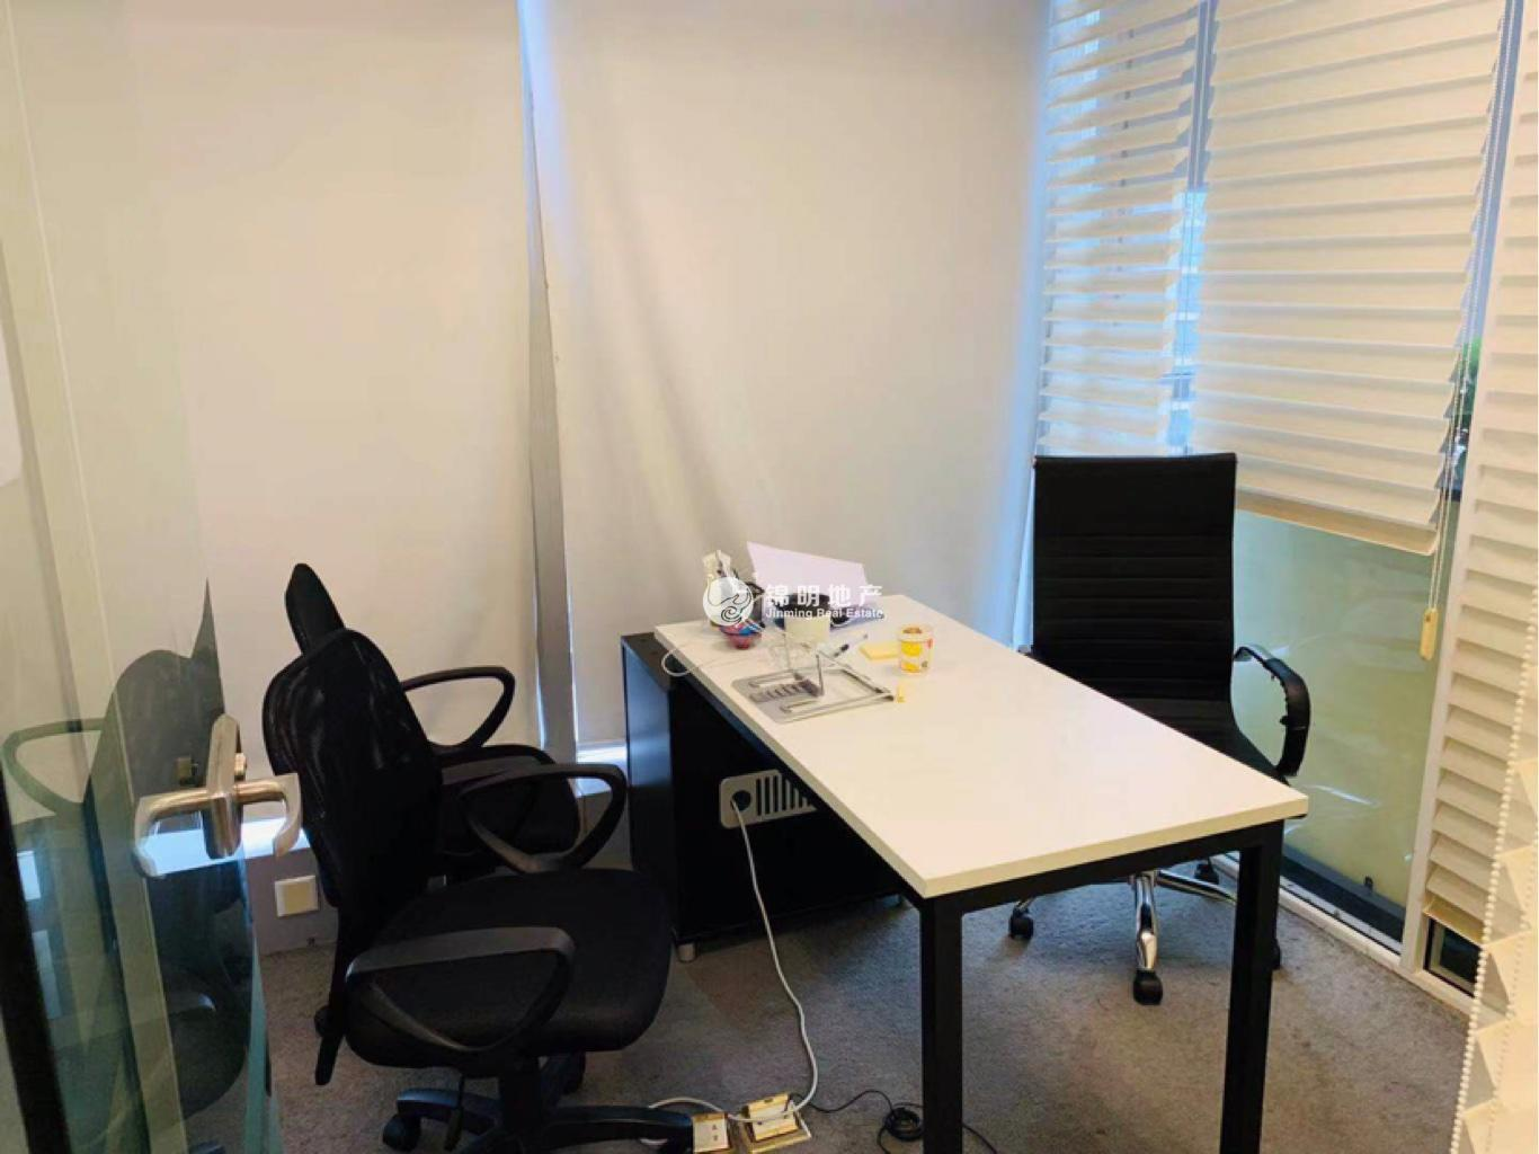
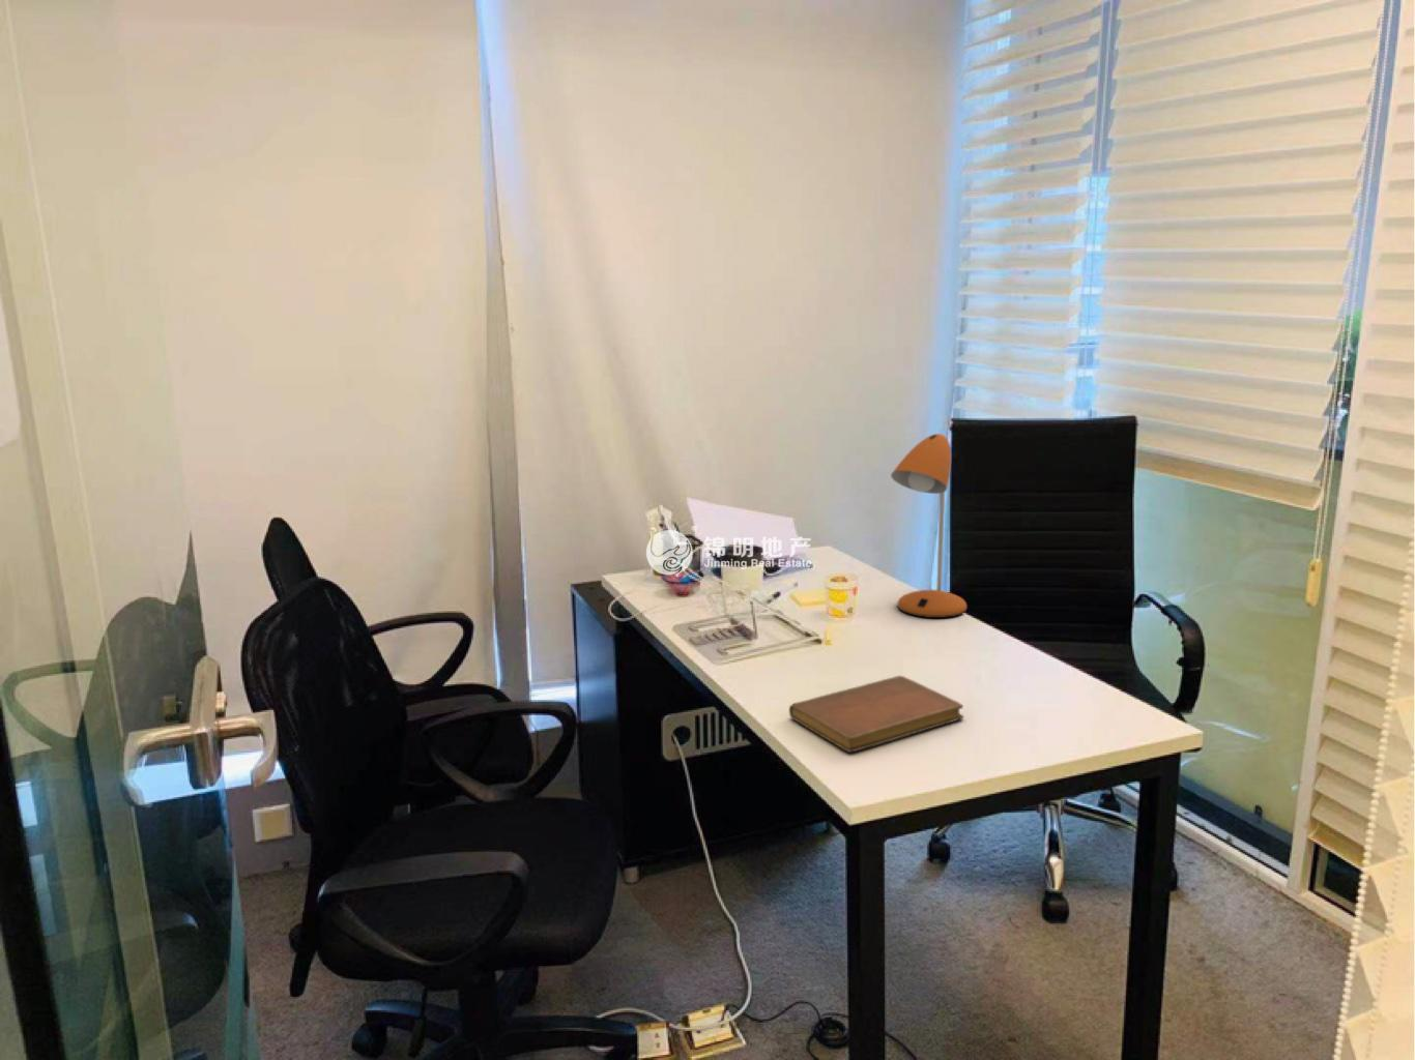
+ notebook (876, 710)
+ desk lamp (938, 524)
